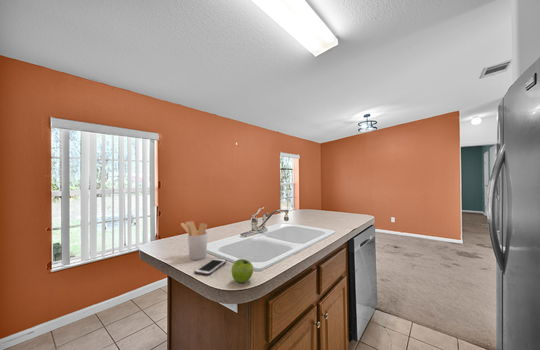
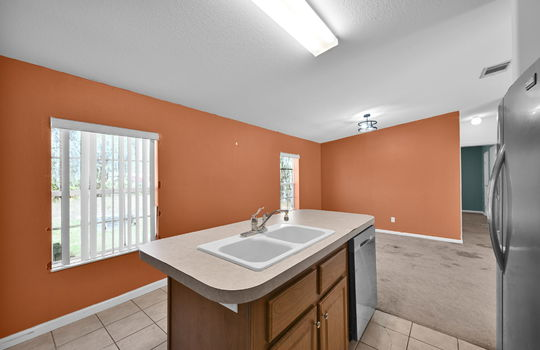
- utensil holder (194, 238)
- cell phone (211, 266)
- fruit (242, 270)
